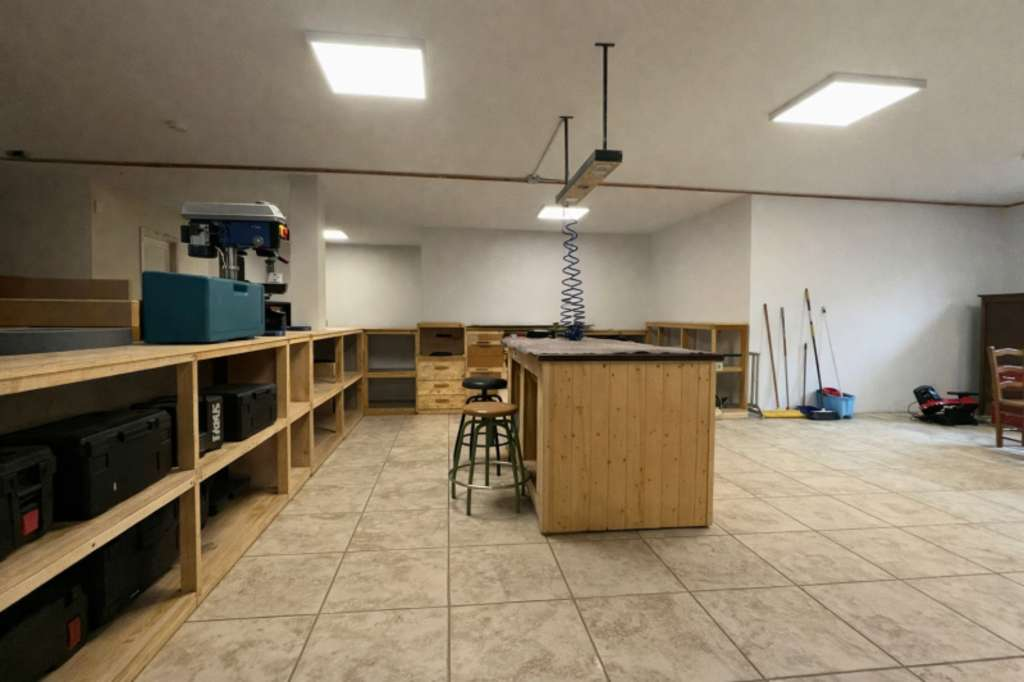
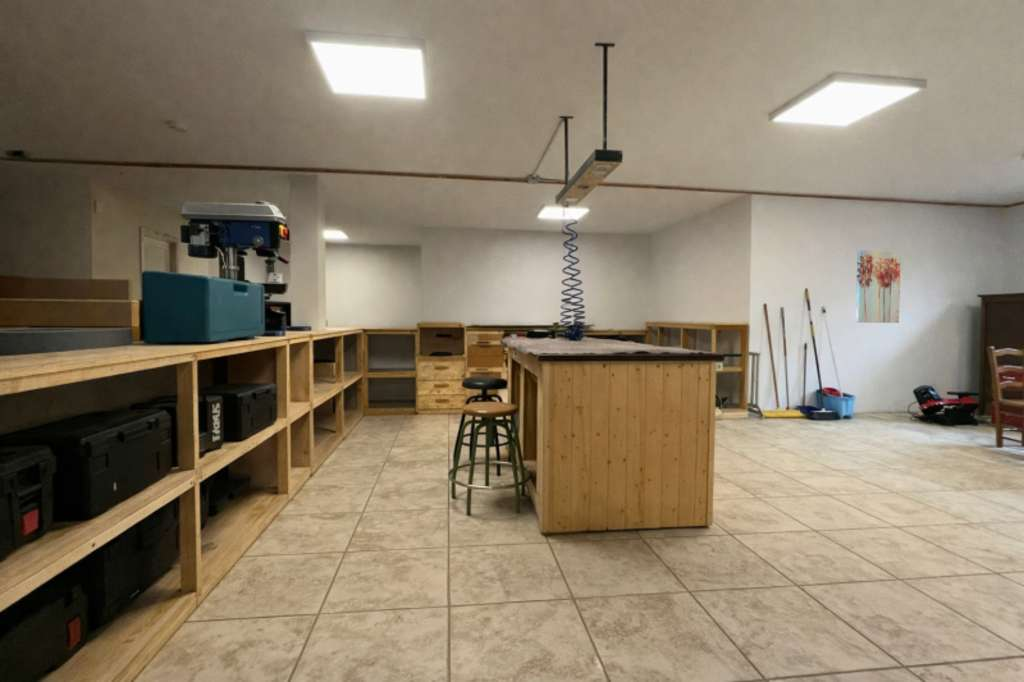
+ wall art (878, 287)
